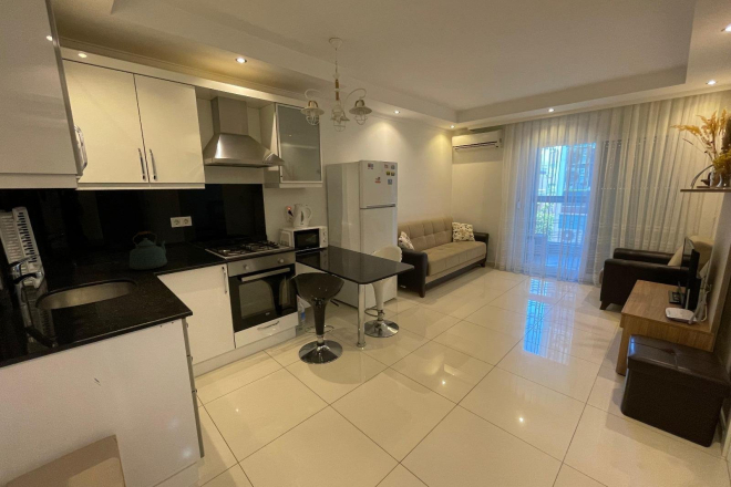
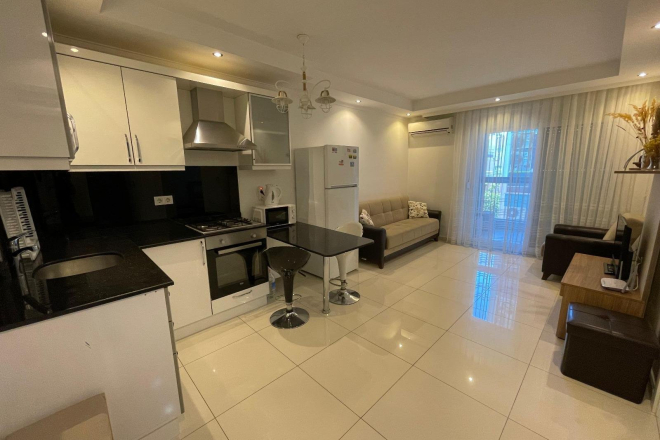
- kettle (150, 248)
